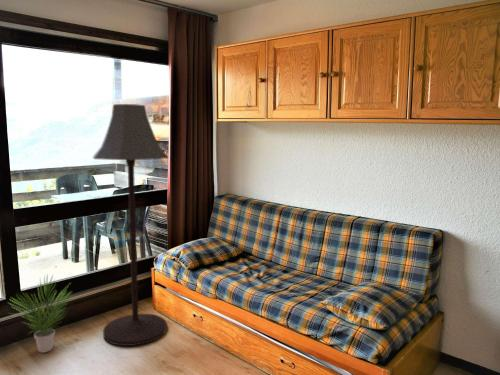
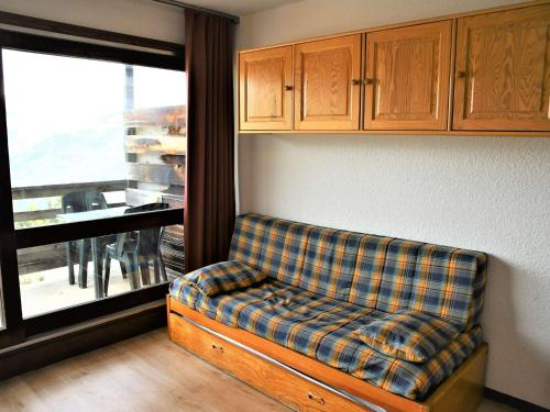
- potted plant (43, 316)
- floor lamp (132, 221)
